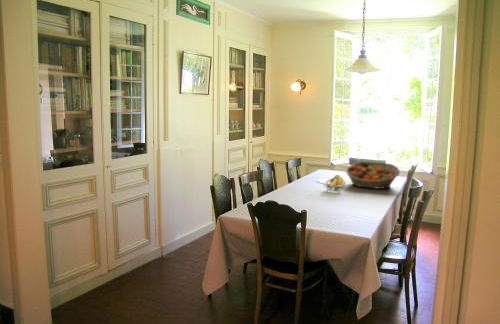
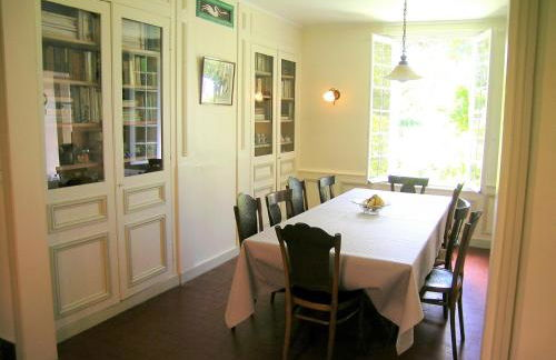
- fruit basket (372, 174)
